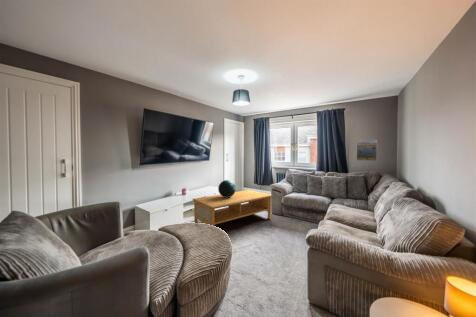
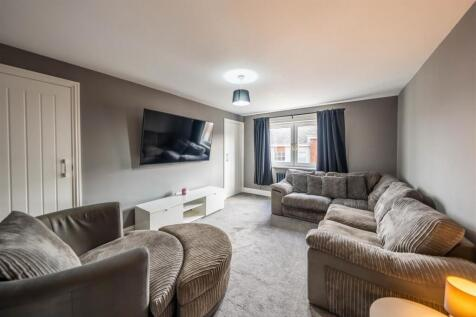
- coffee table (234, 209)
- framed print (366, 150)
- decorative globe (227, 188)
